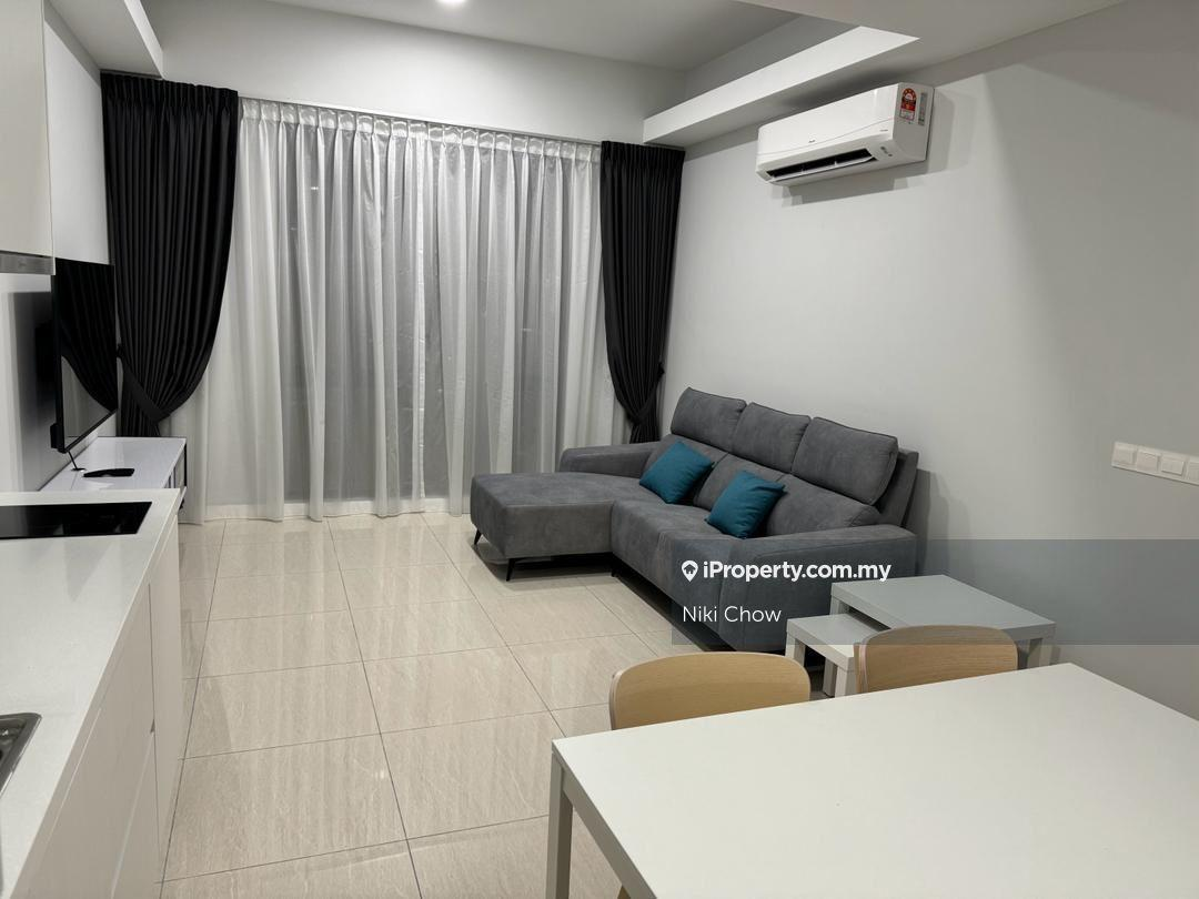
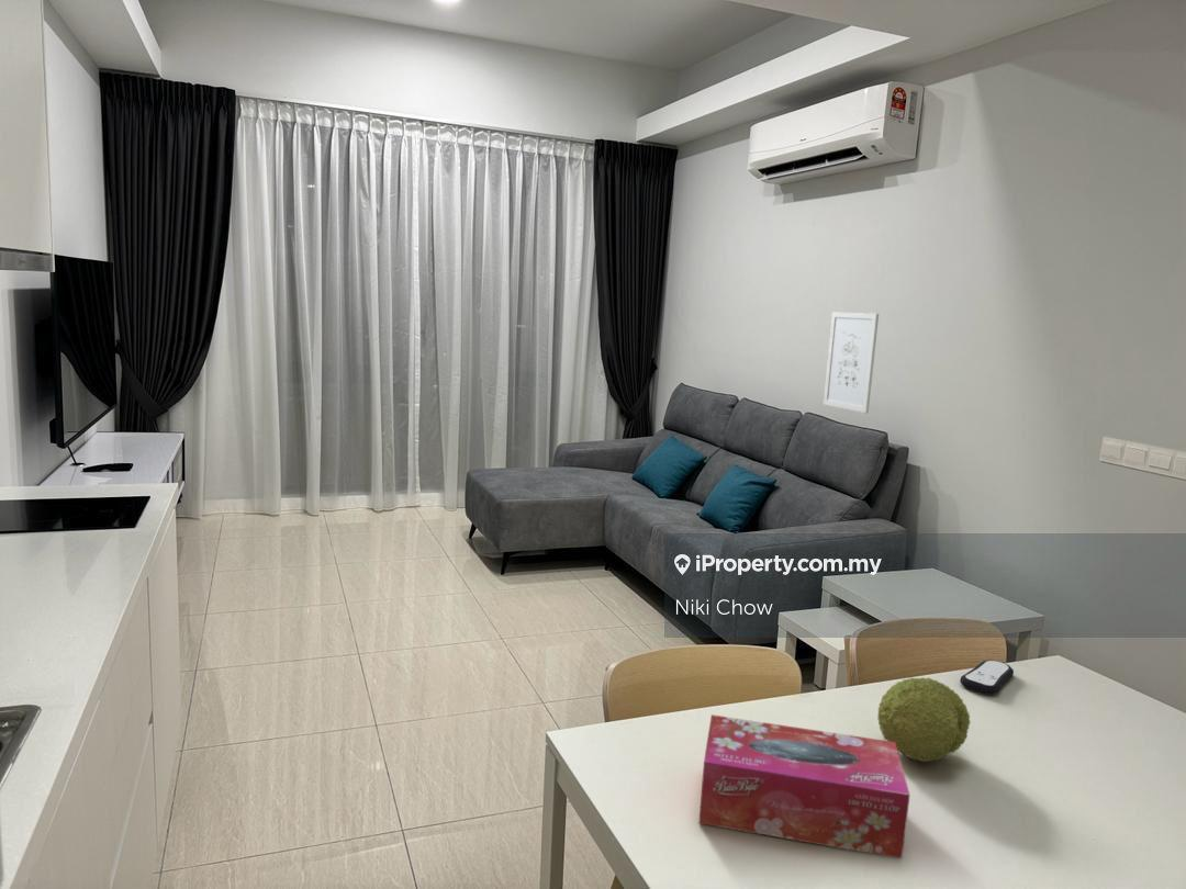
+ wall art (849, 361)
+ fruit (922, 717)
+ remote control (988, 675)
+ tissue box (799, 781)
